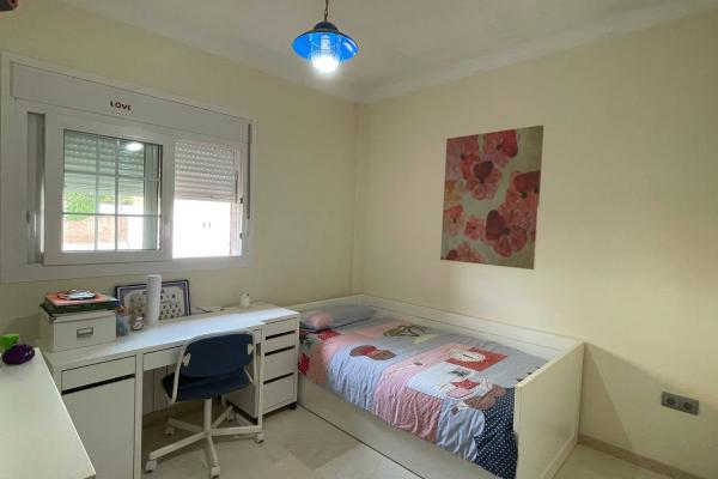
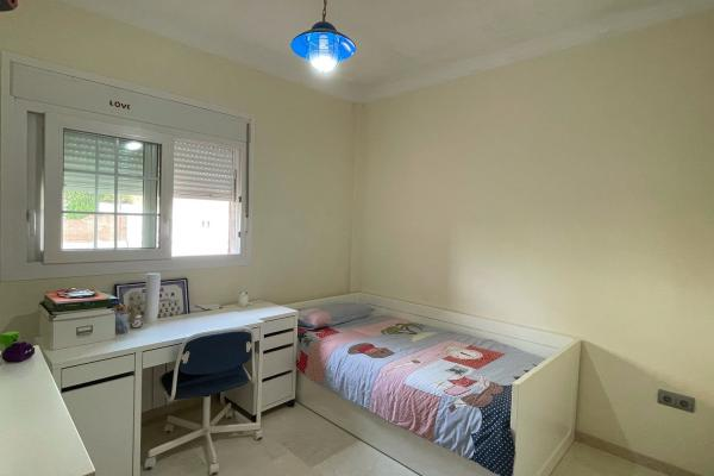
- wall art (487, 199)
